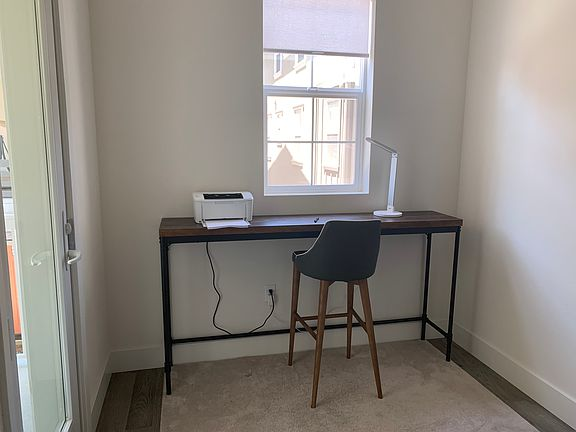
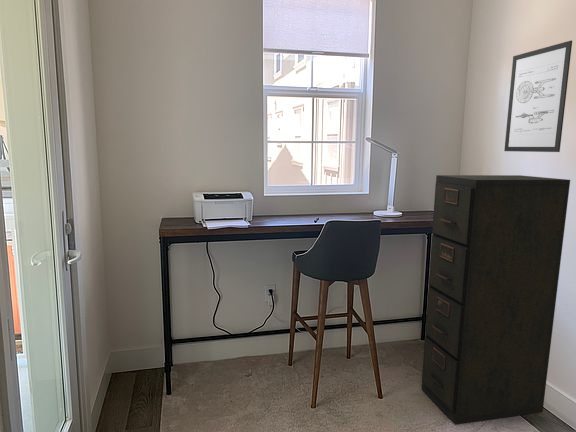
+ filing cabinet (486, 293)
+ wall art (535, 101)
